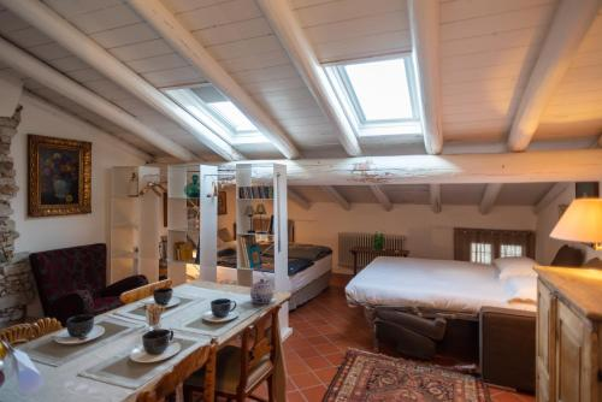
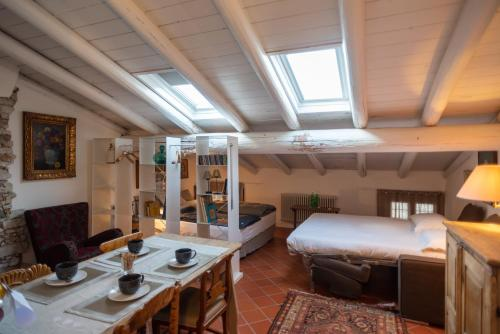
- teapot (261, 290)
